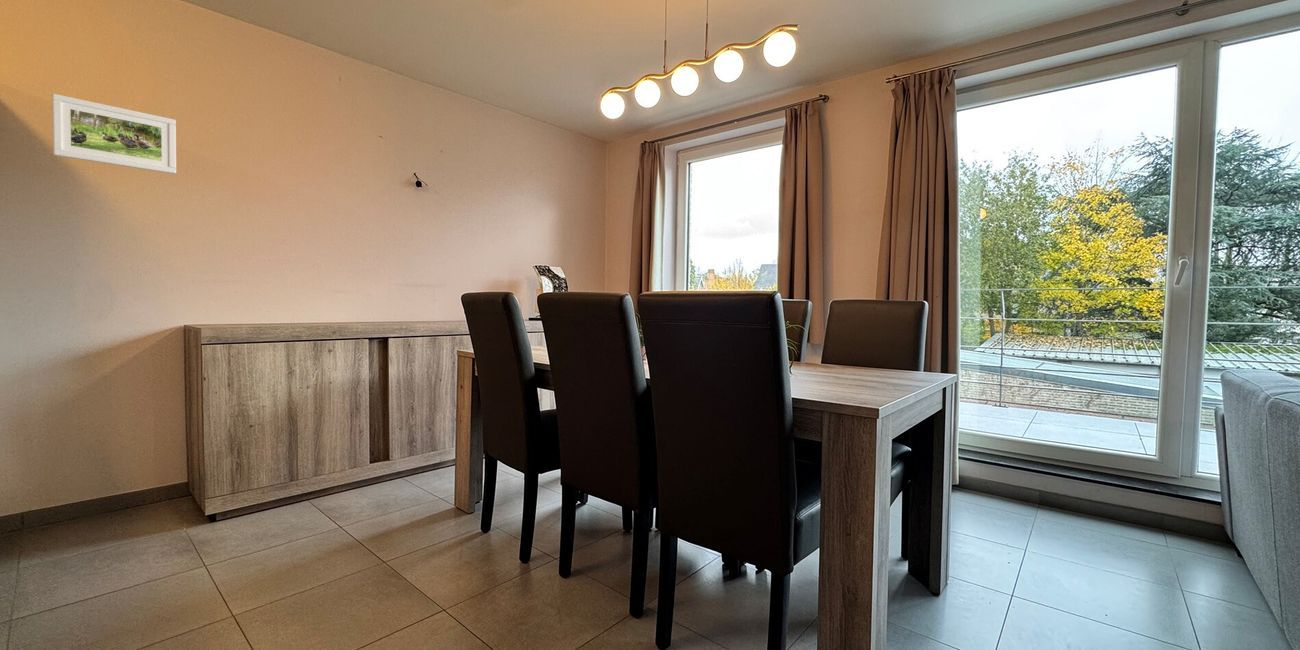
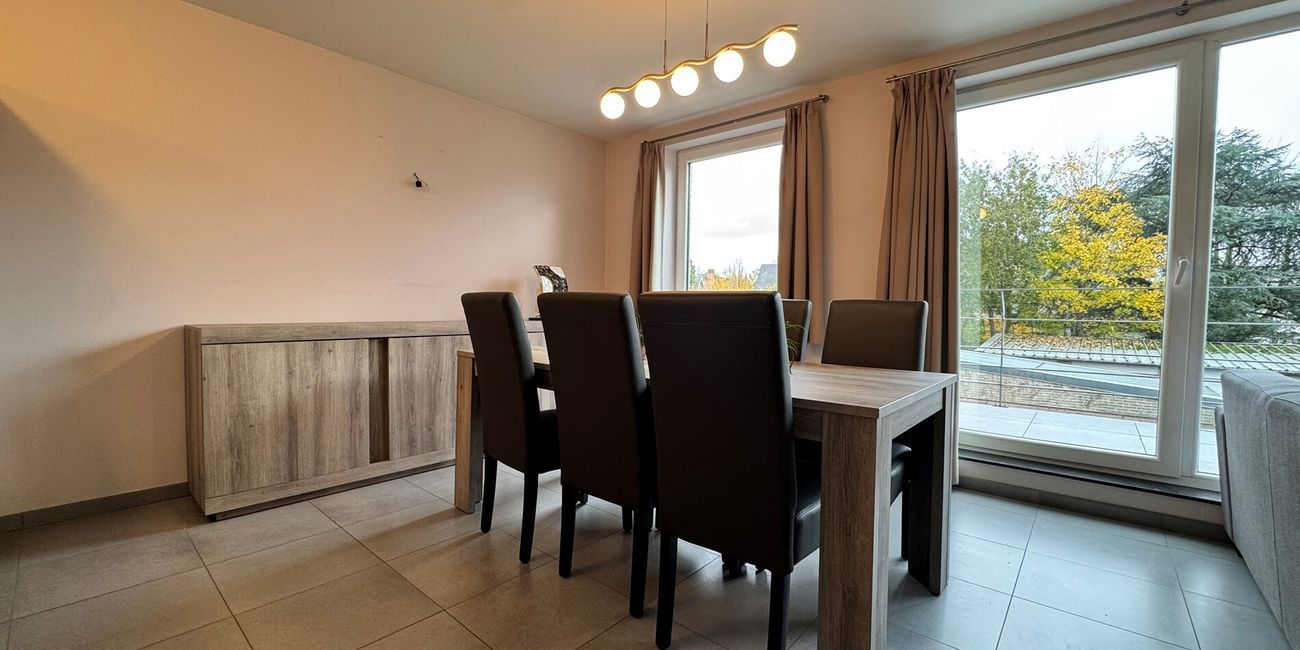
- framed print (118, 136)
